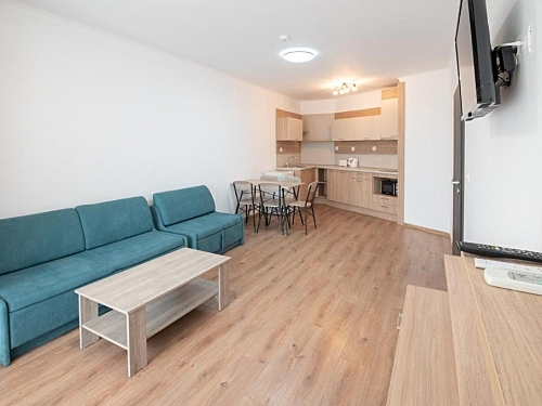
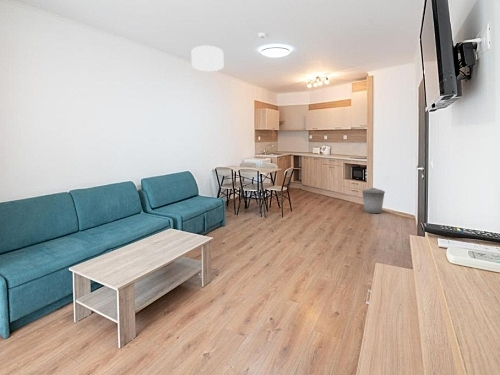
+ ceiling light (207, 59)
+ trash can (373, 199)
